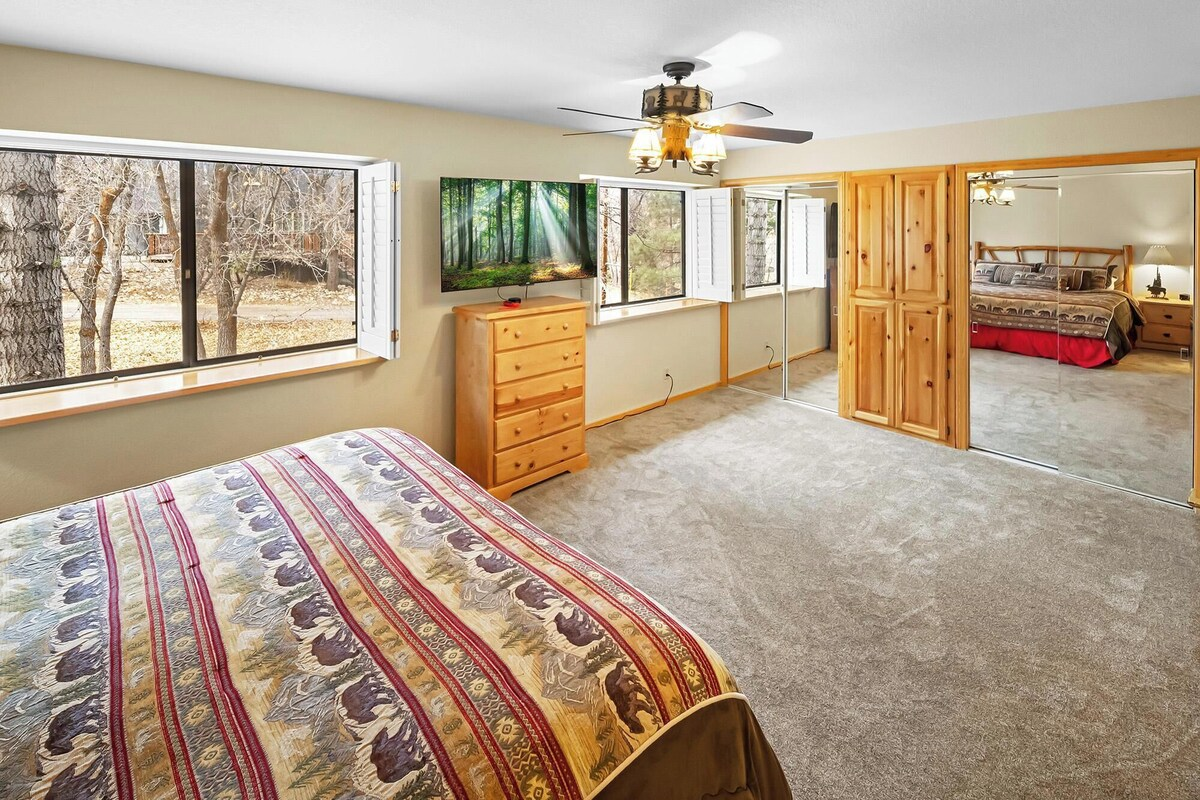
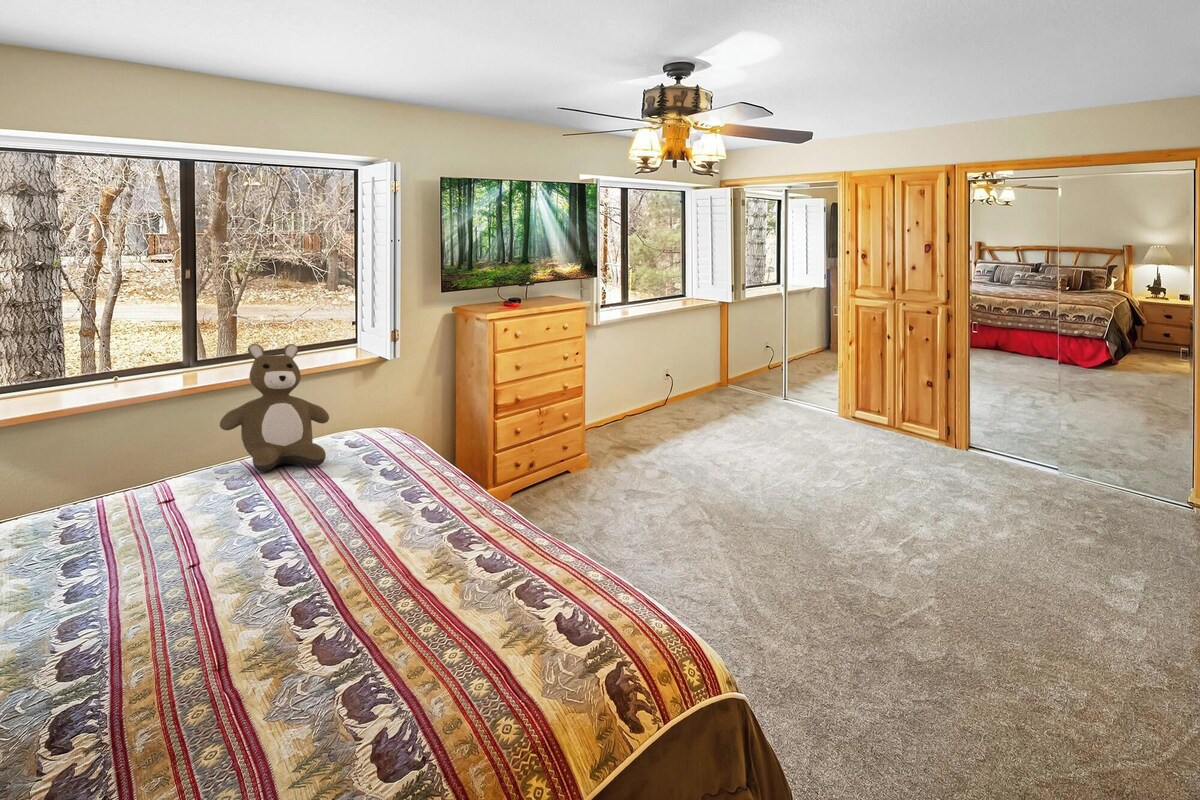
+ teddy bear (280, 404)
